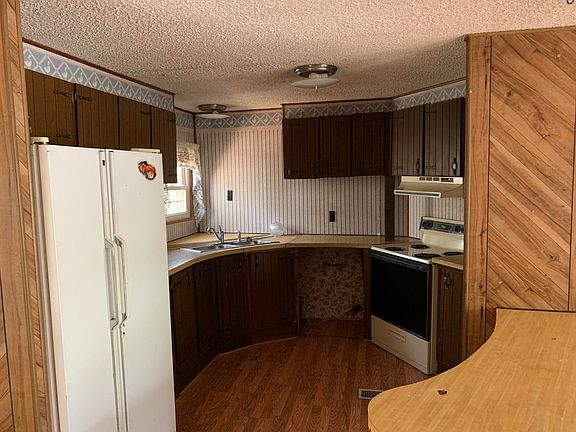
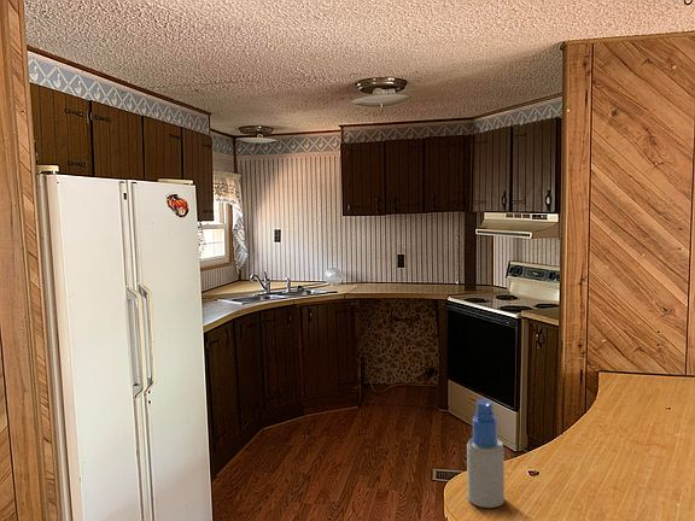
+ spray bottle (485, 450)
